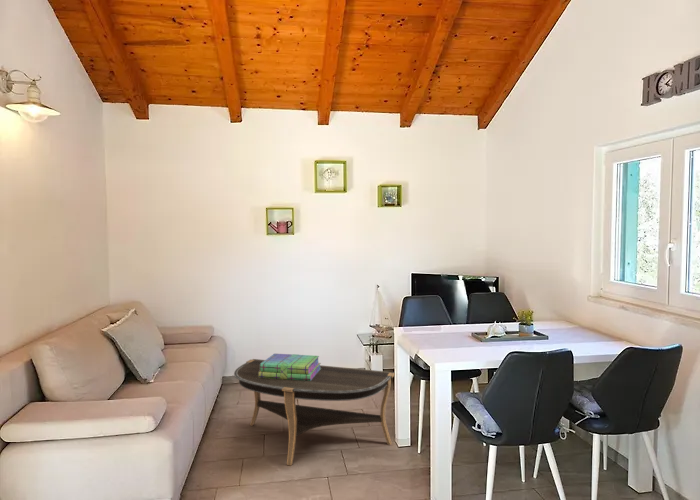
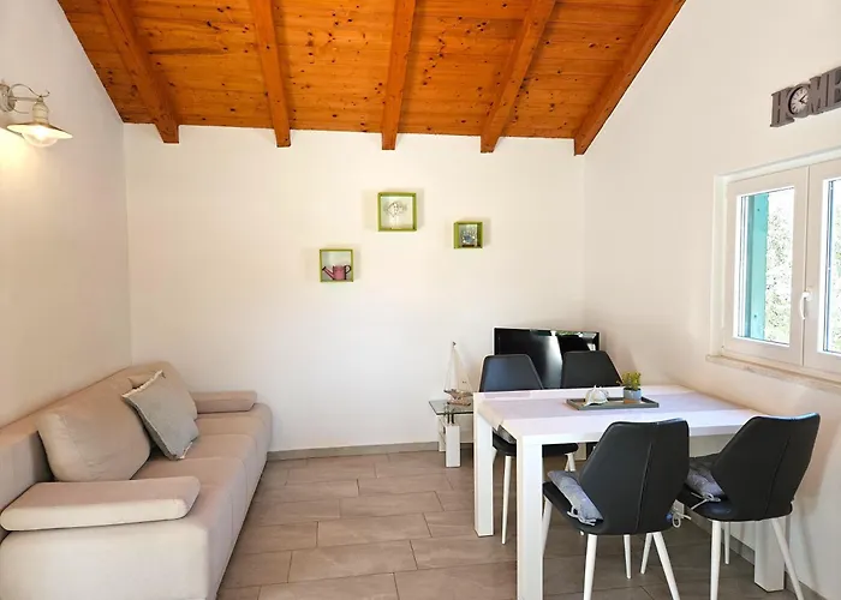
- stack of books (290, 366)
- coffee table (305, 411)
